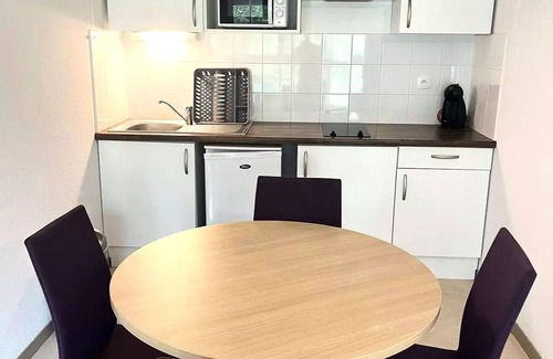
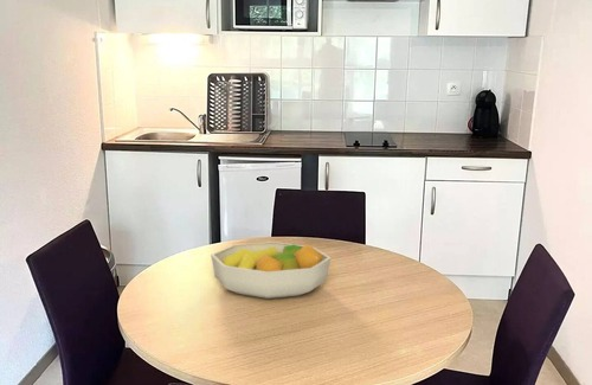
+ fruit bowl (270, 264)
